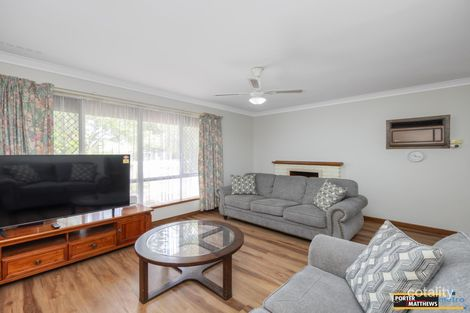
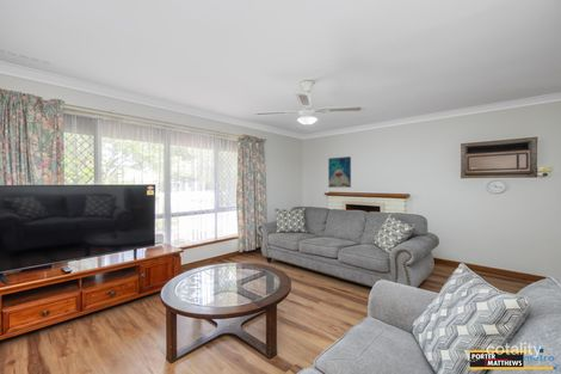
+ wall art (339, 172)
